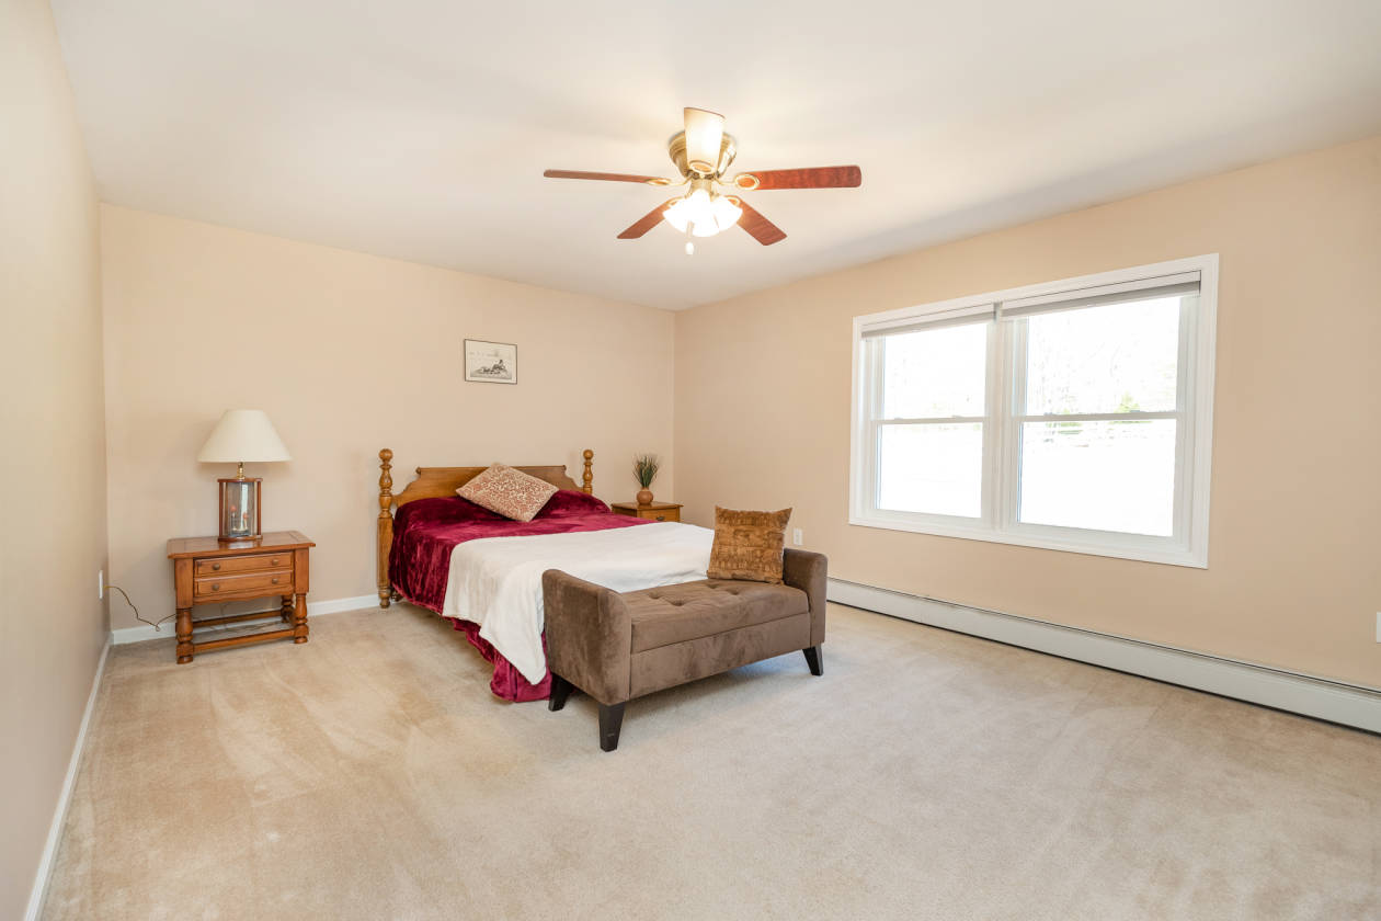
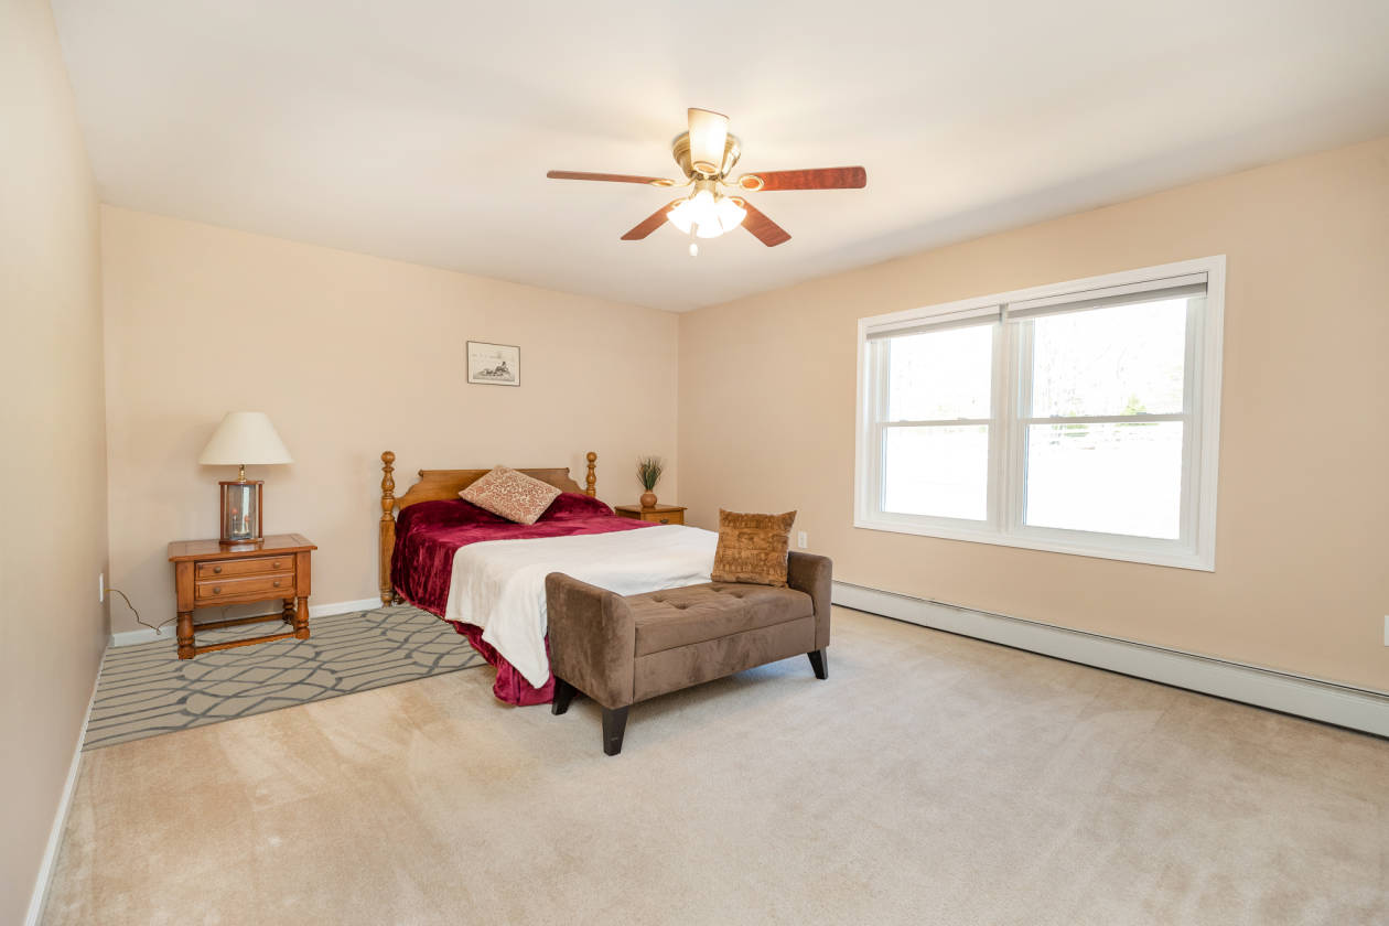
+ rug (352, 644)
